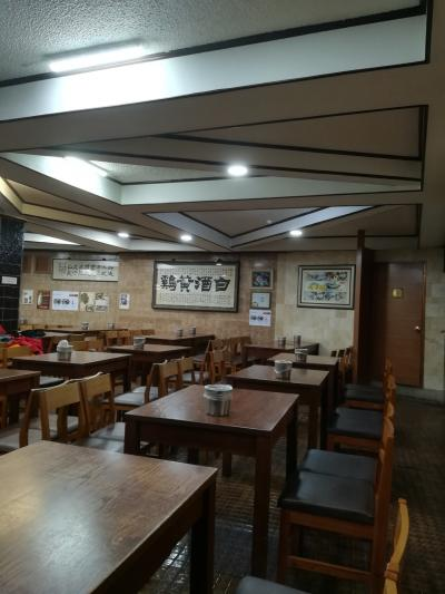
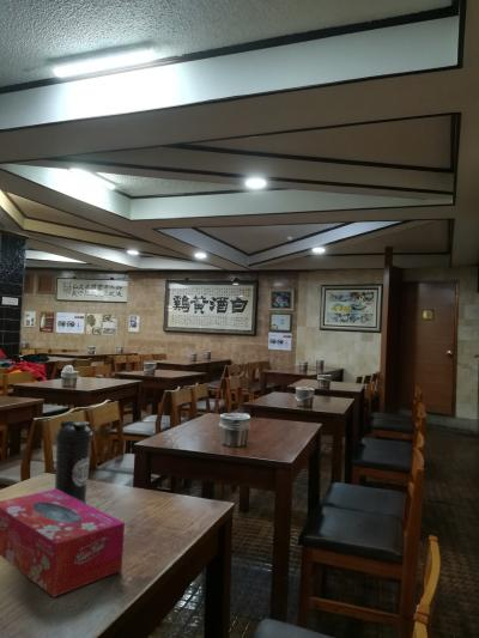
+ water bottle (72, 461)
+ tissue box (54, 535)
